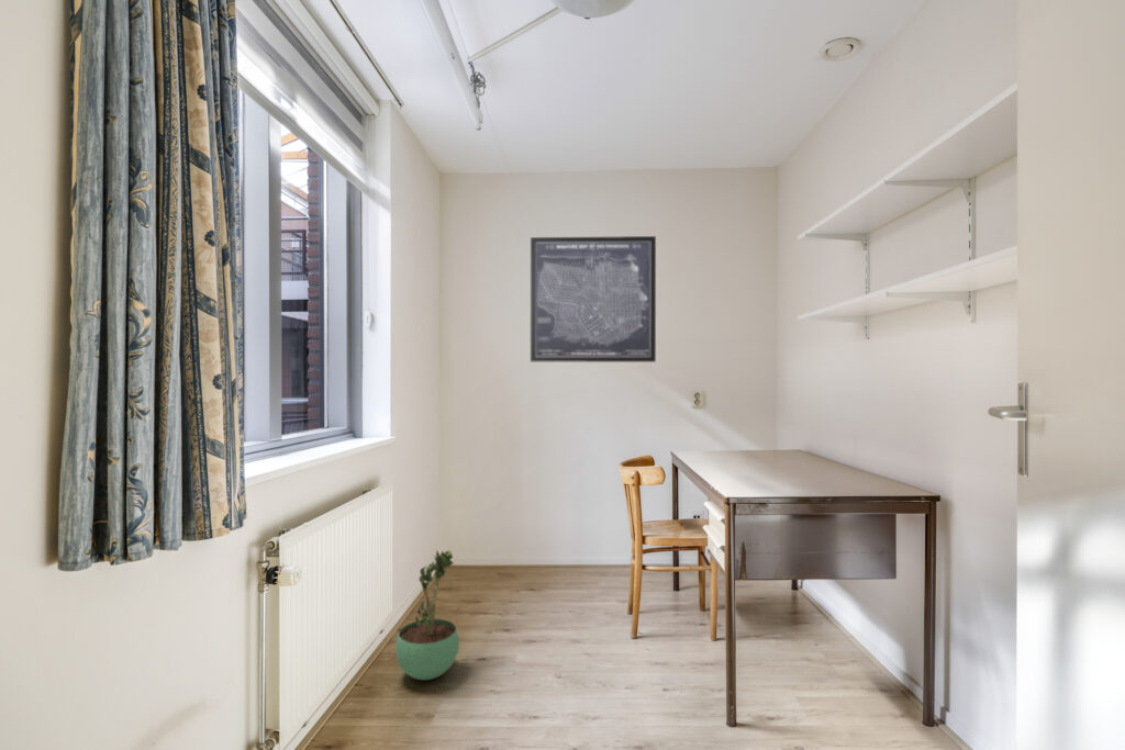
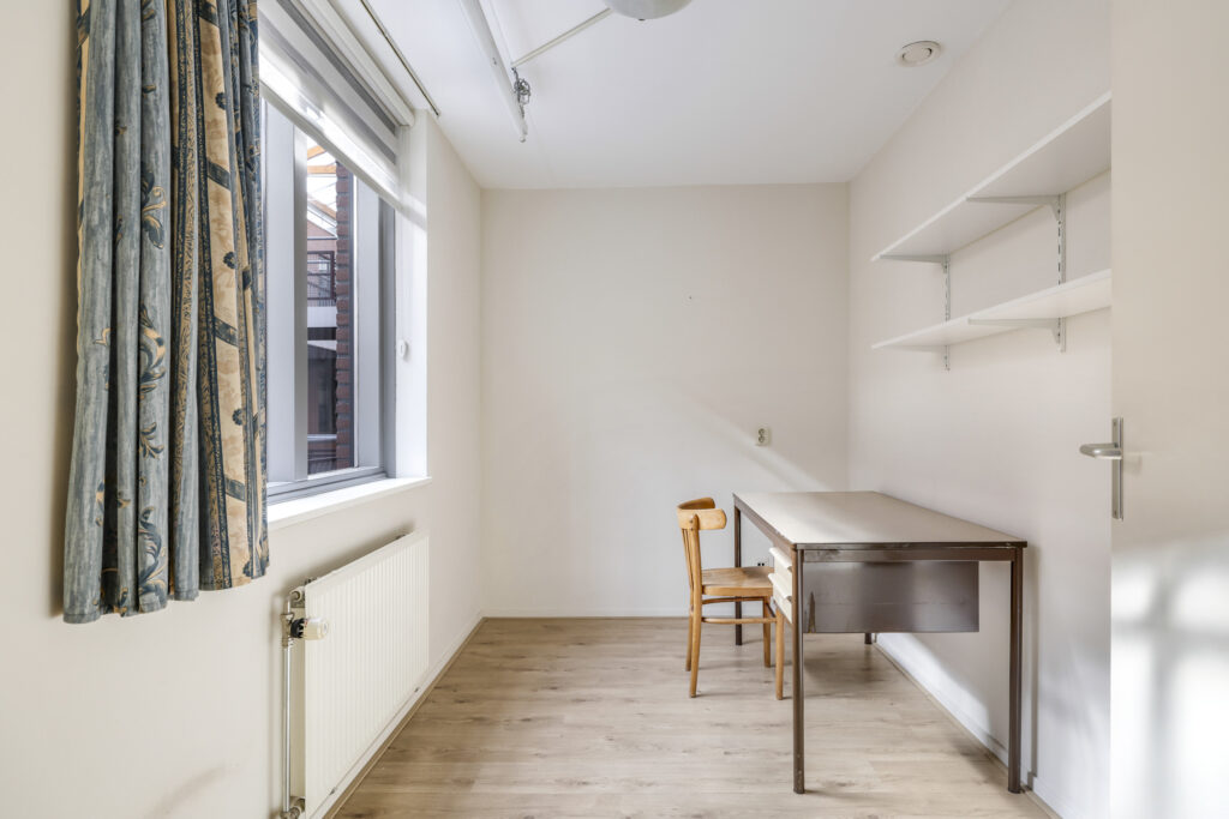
- potted plant (428, 612)
- wall art (592, 299)
